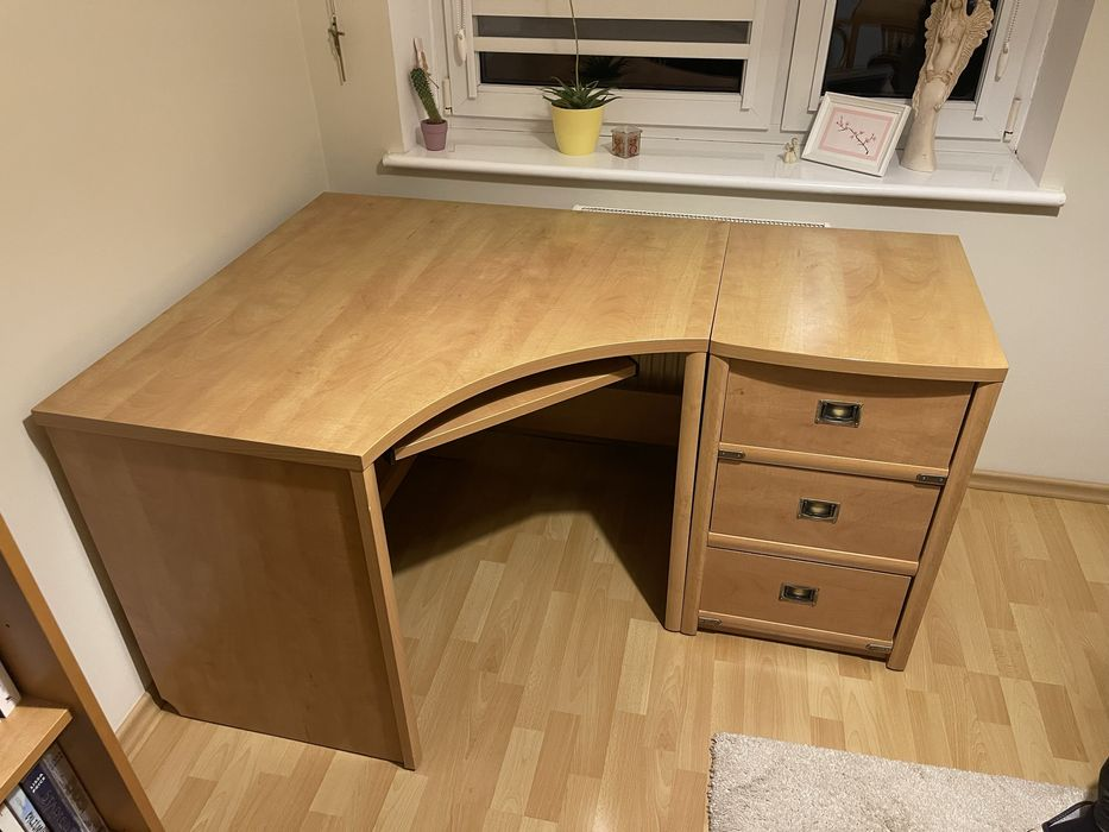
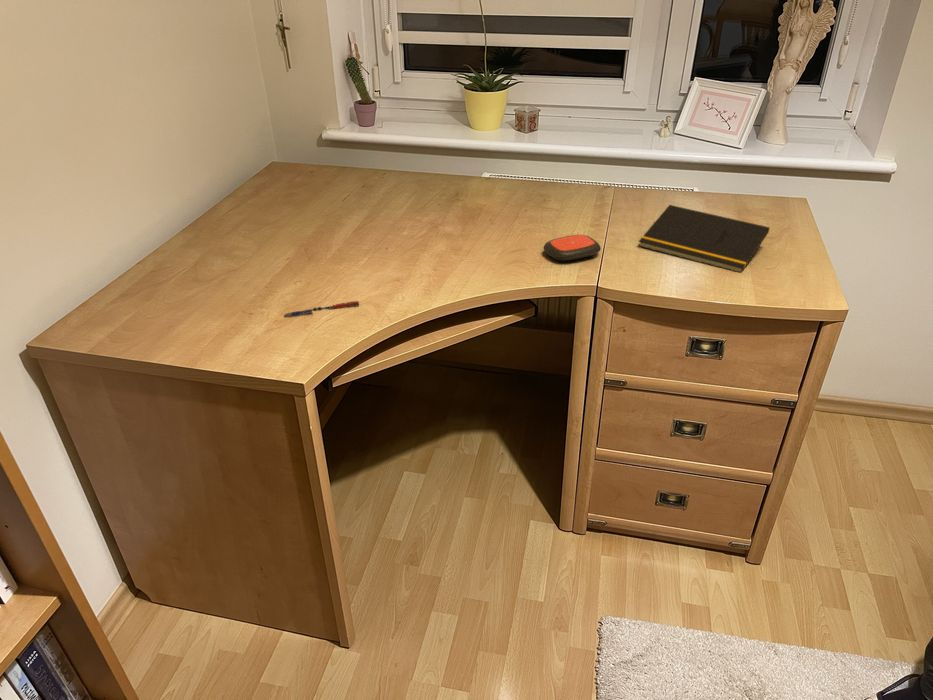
+ remote control (571, 247)
+ pen (322, 308)
+ notepad (703, 236)
